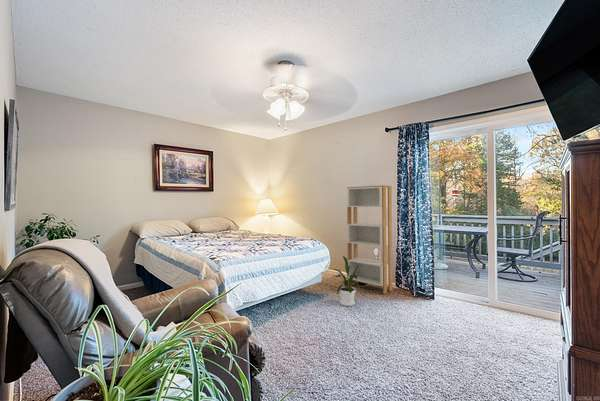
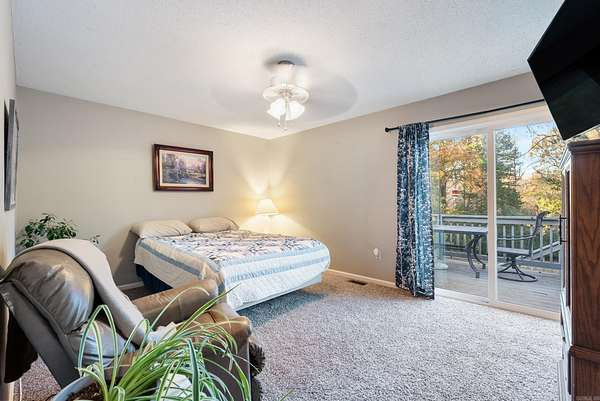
- house plant (346, 280)
- shelving unit (368, 237)
